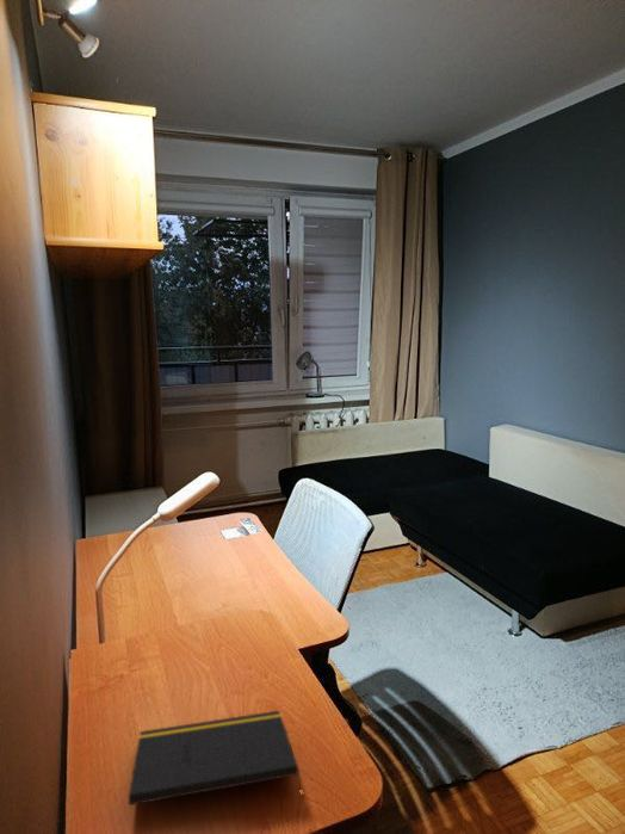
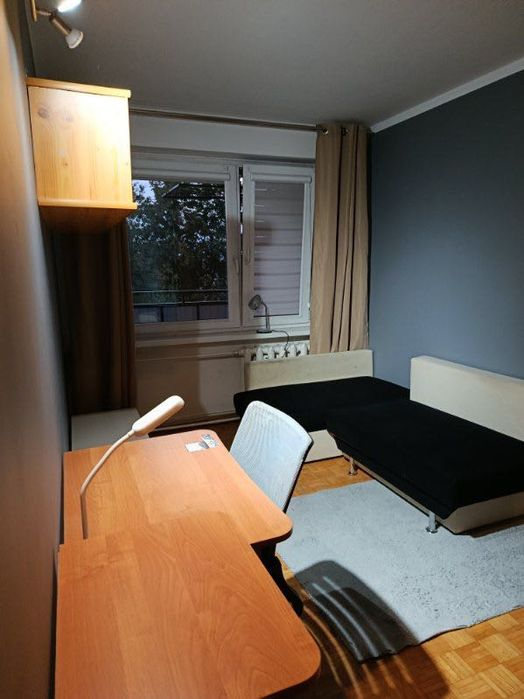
- notepad (214, 752)
